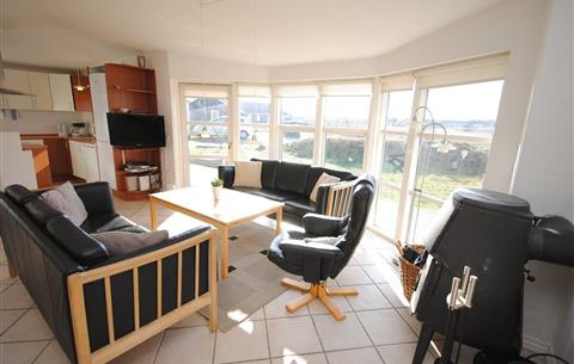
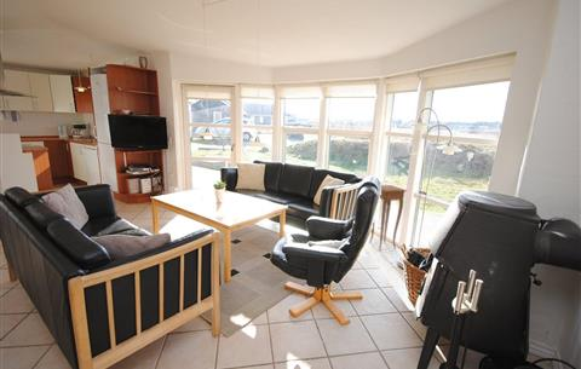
+ side table (384, 217)
